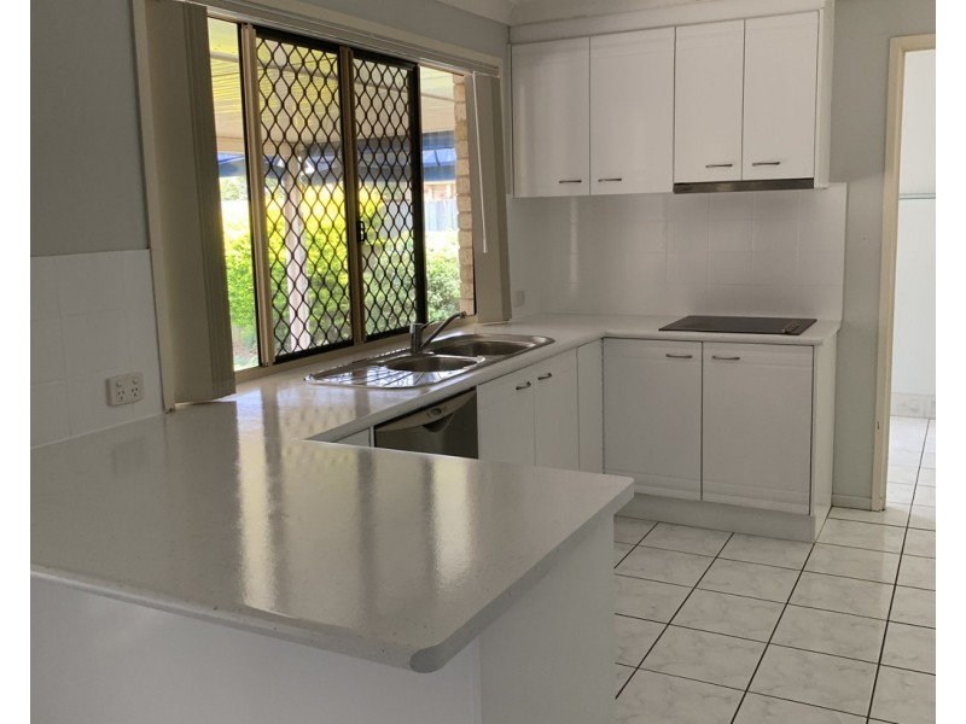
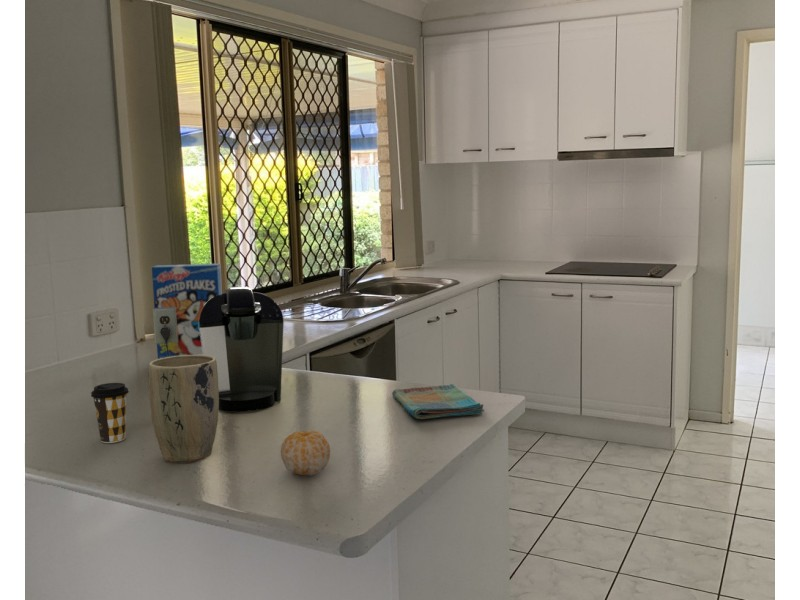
+ dish towel (435, 399)
+ cereal box (189, 312)
+ fruit (305, 453)
+ plant pot (185, 408)
+ coffee maker (219, 346)
+ coffee cup (111, 412)
